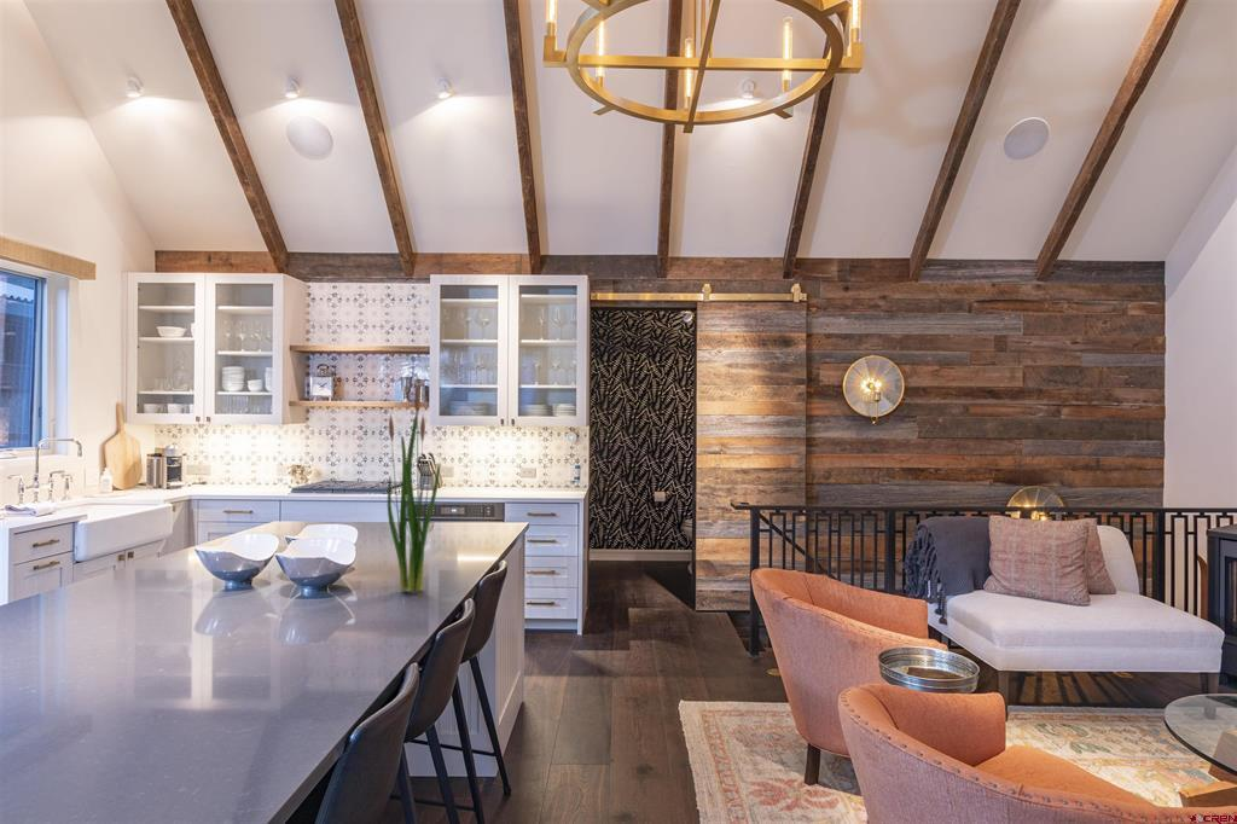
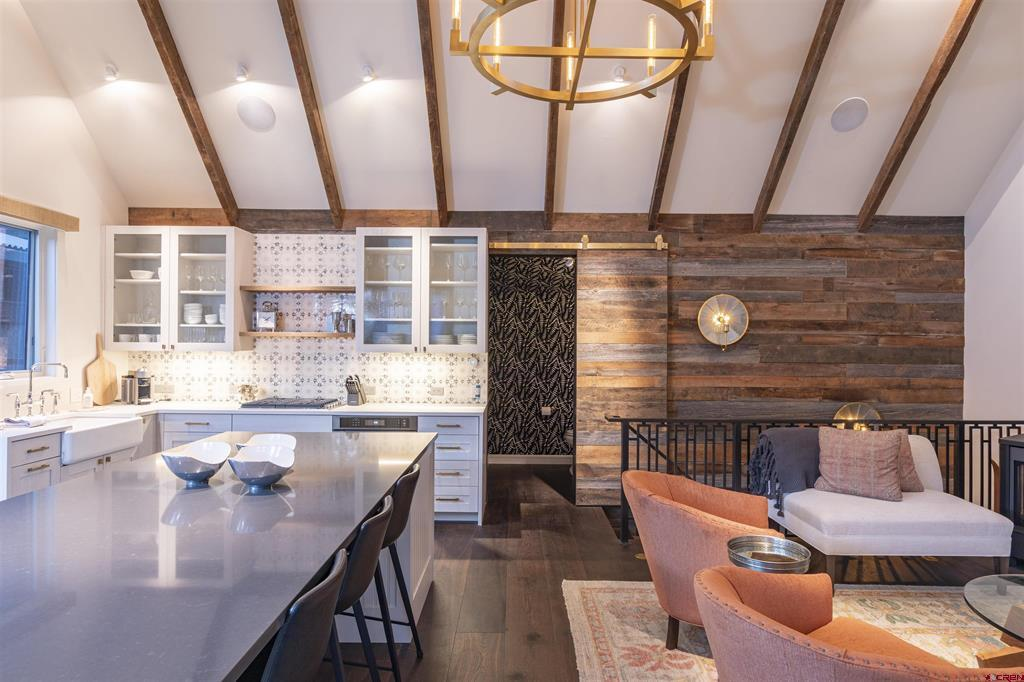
- plant (411, 486)
